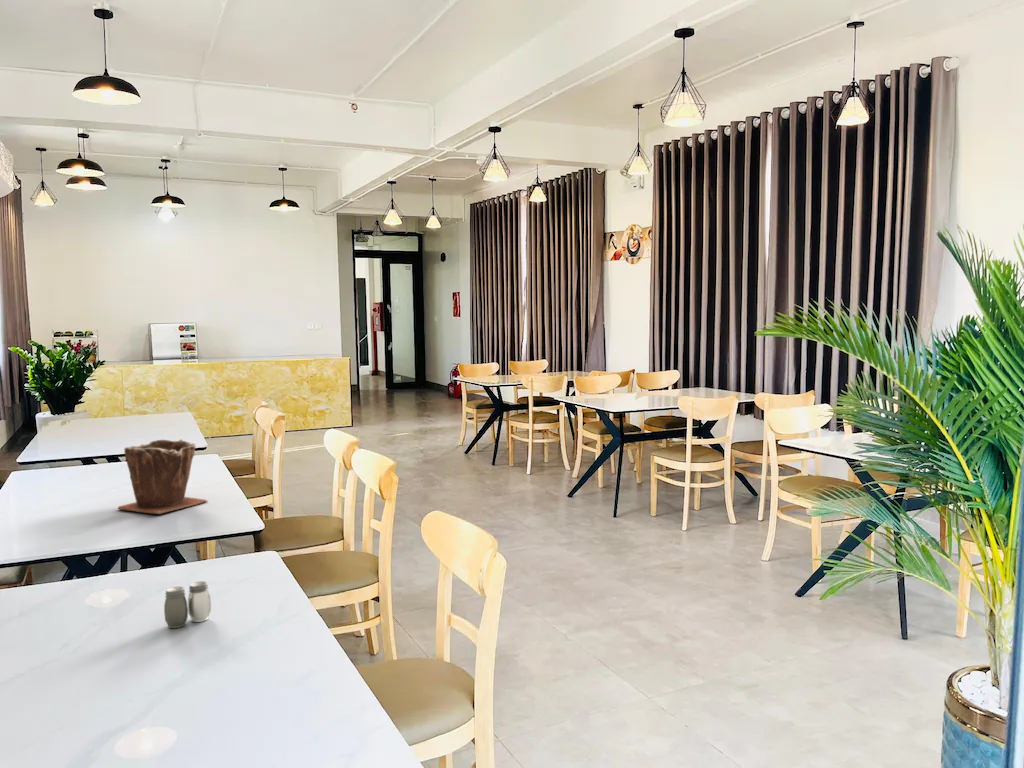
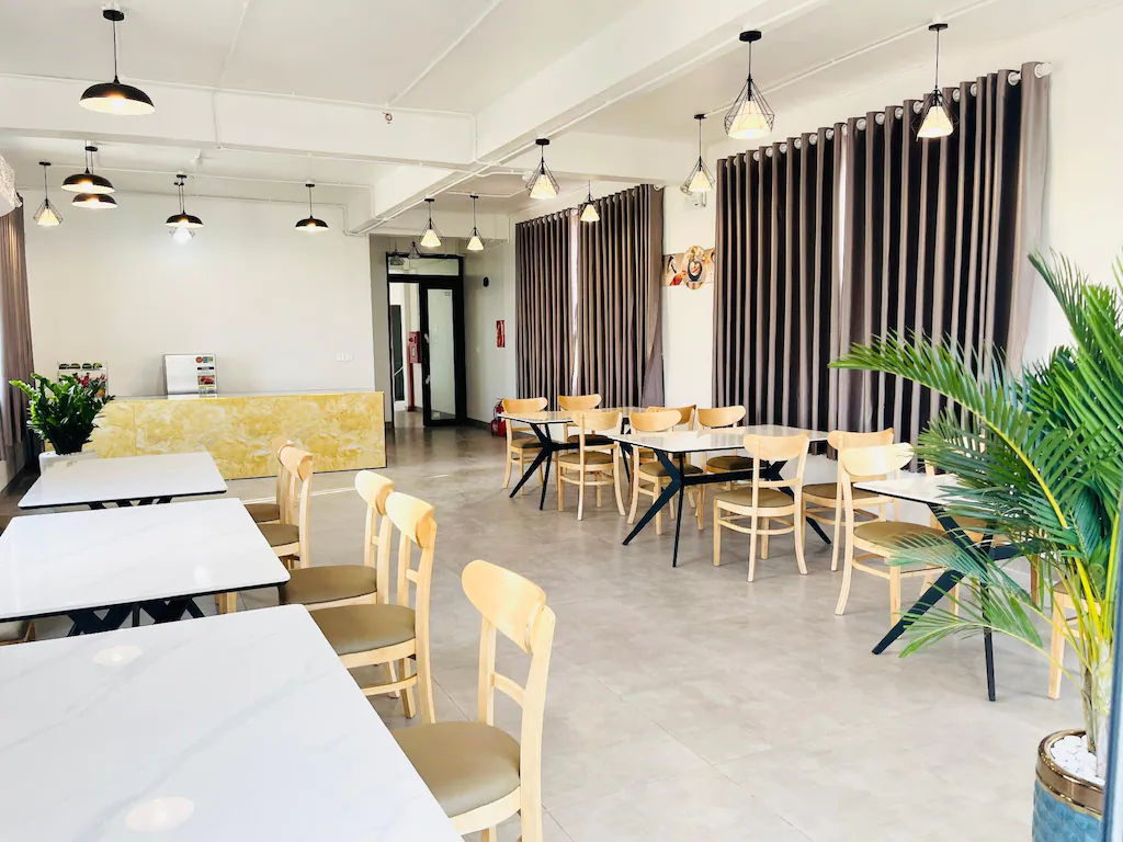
- salt and pepper shaker (188, 603)
- plant pot (161, 474)
